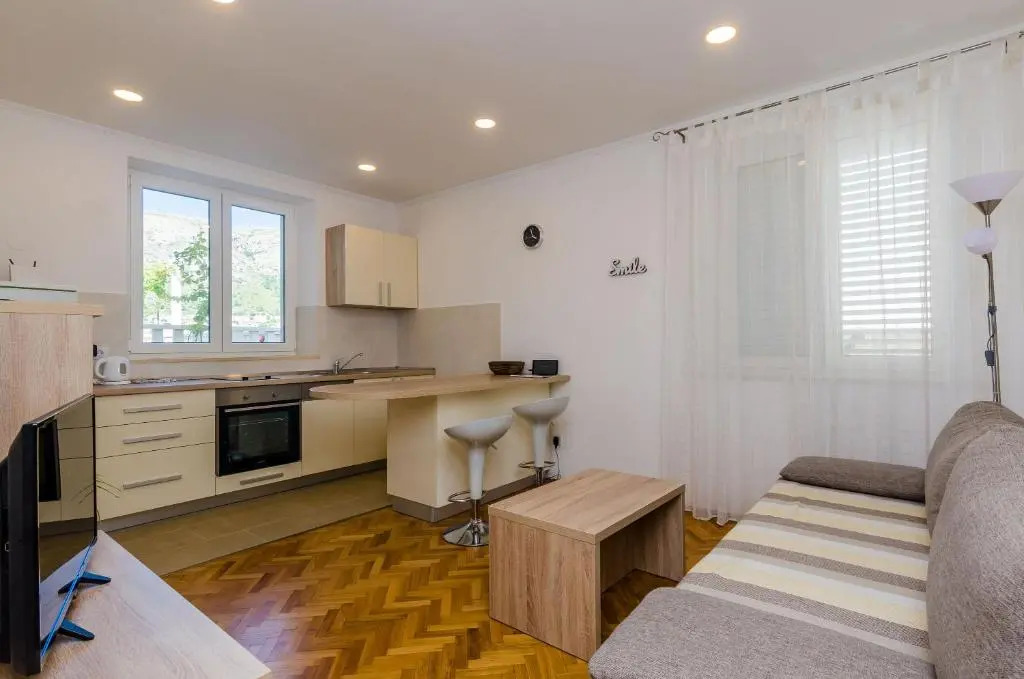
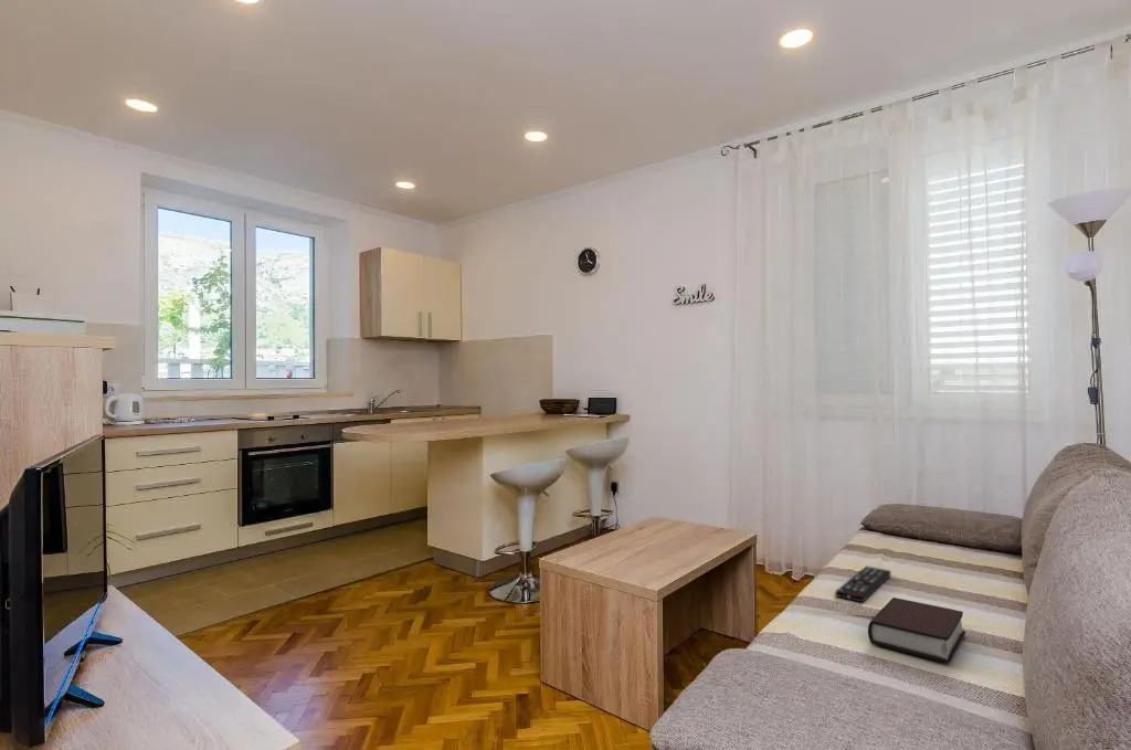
+ bible (917, 626)
+ remote control (864, 582)
